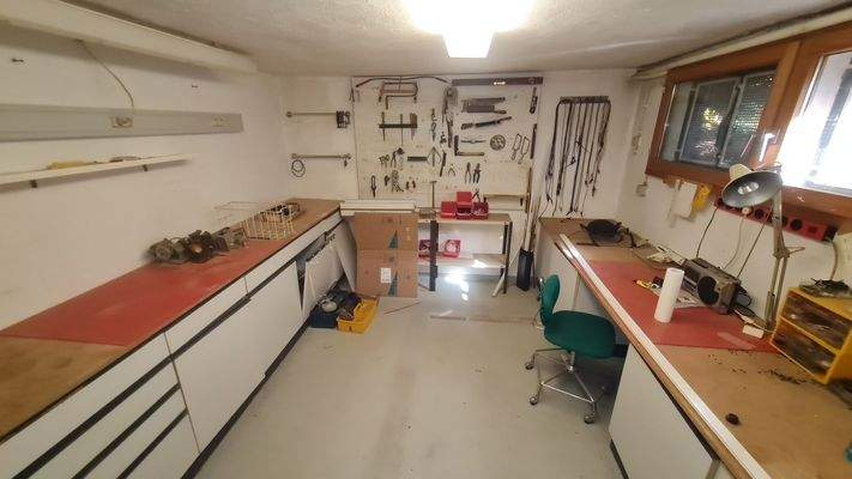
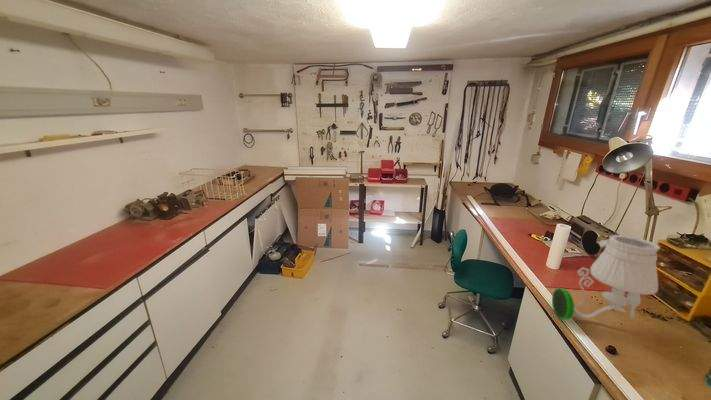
+ wall sconce (607, 283)
